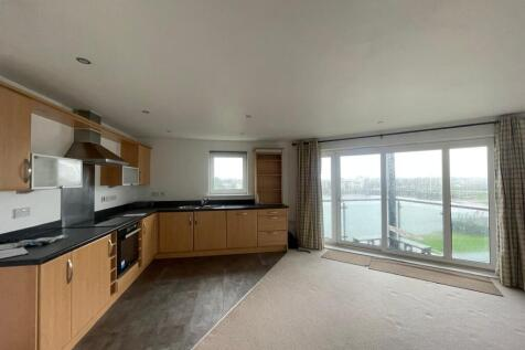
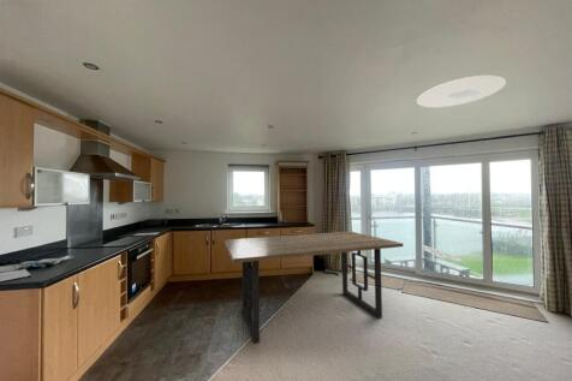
+ dining table (309, 255)
+ ceiling light (457, 90)
